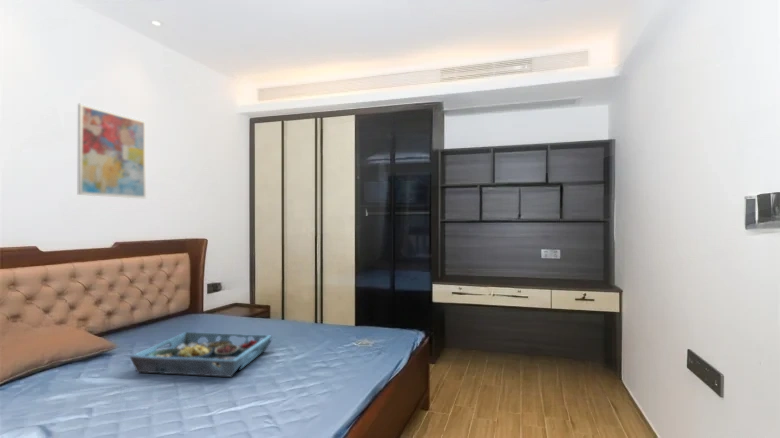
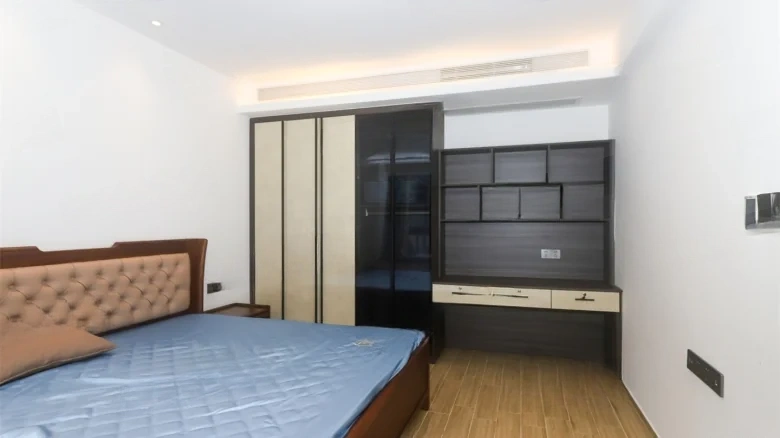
- wall art (114, 154)
- serving tray (206, 351)
